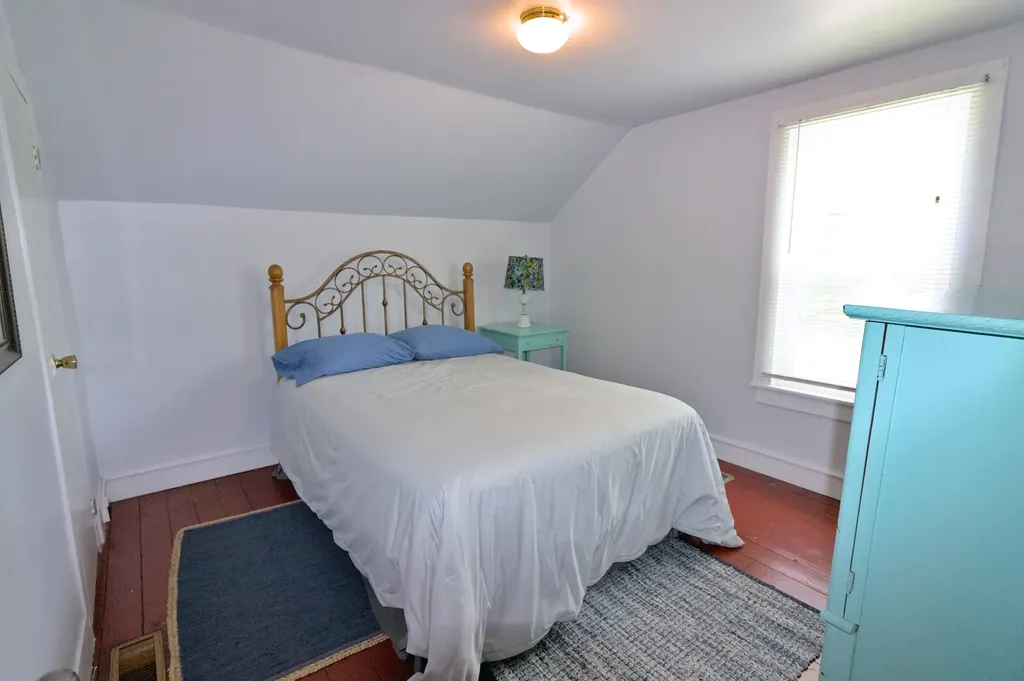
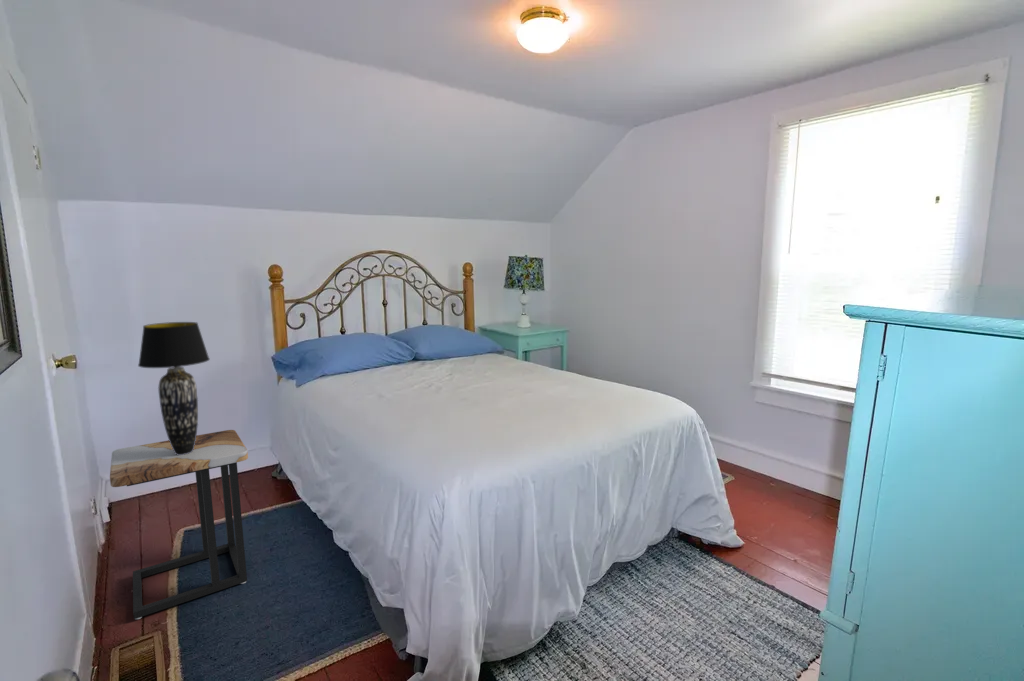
+ table lamp (177, 389)
+ side table (199, 512)
